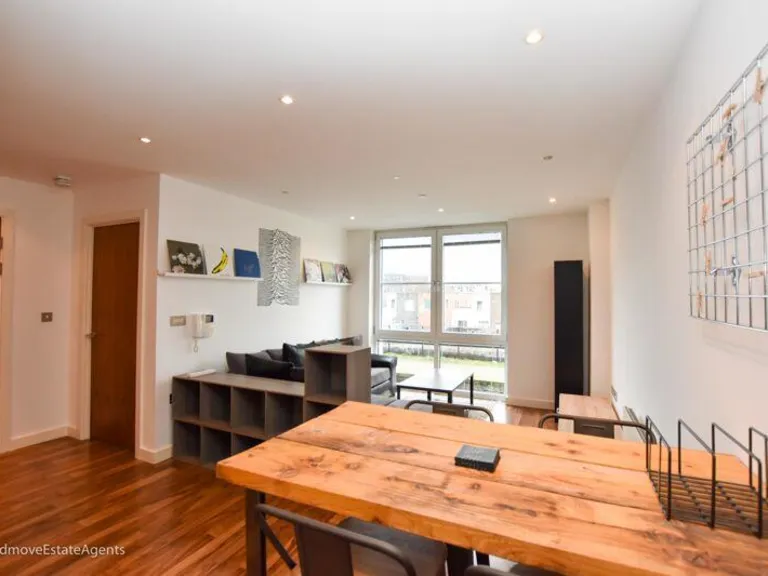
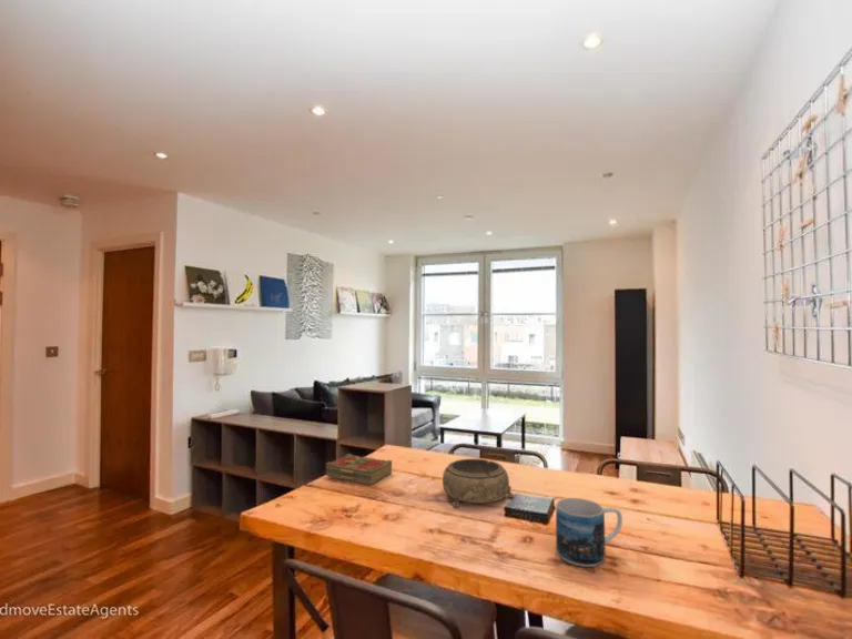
+ decorative bowl (474, 480)
+ book (358, 467)
+ mug (590, 529)
